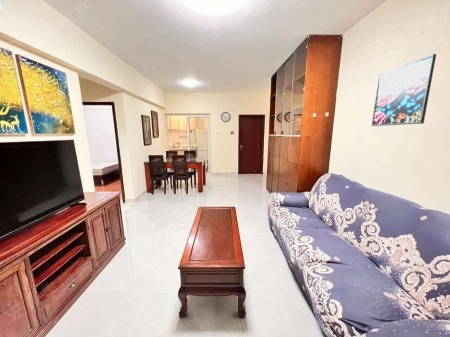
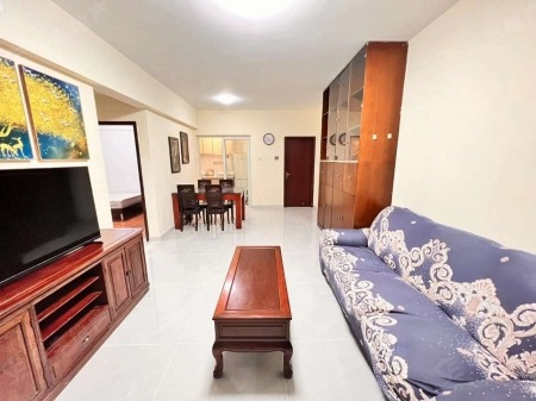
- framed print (398, 96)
